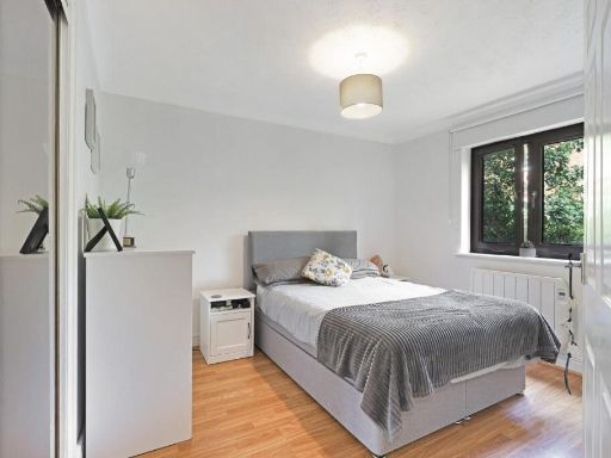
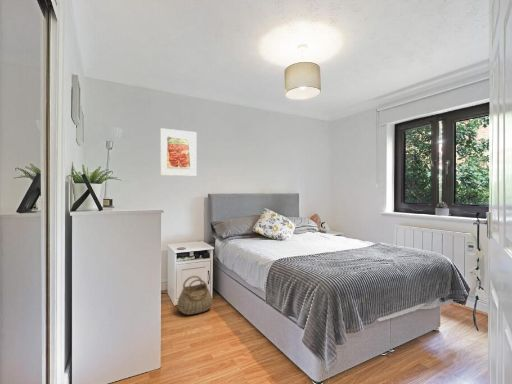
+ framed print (179, 153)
+ basket (195, 293)
